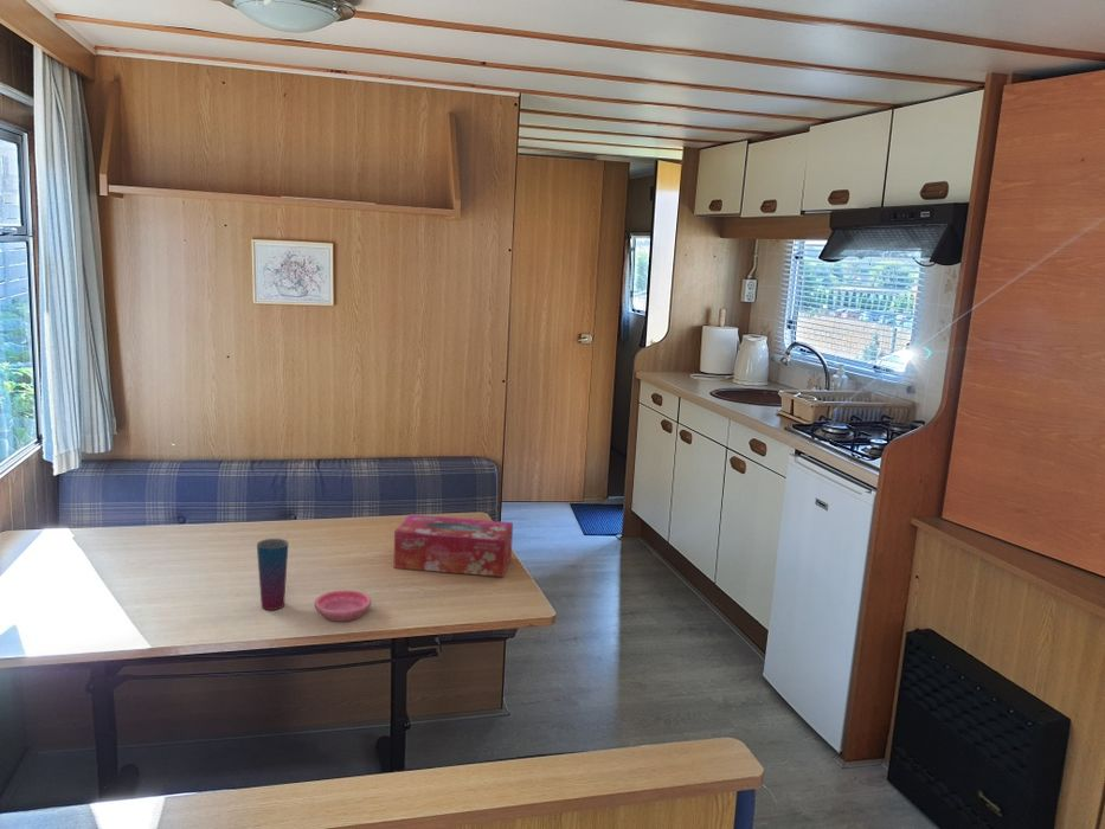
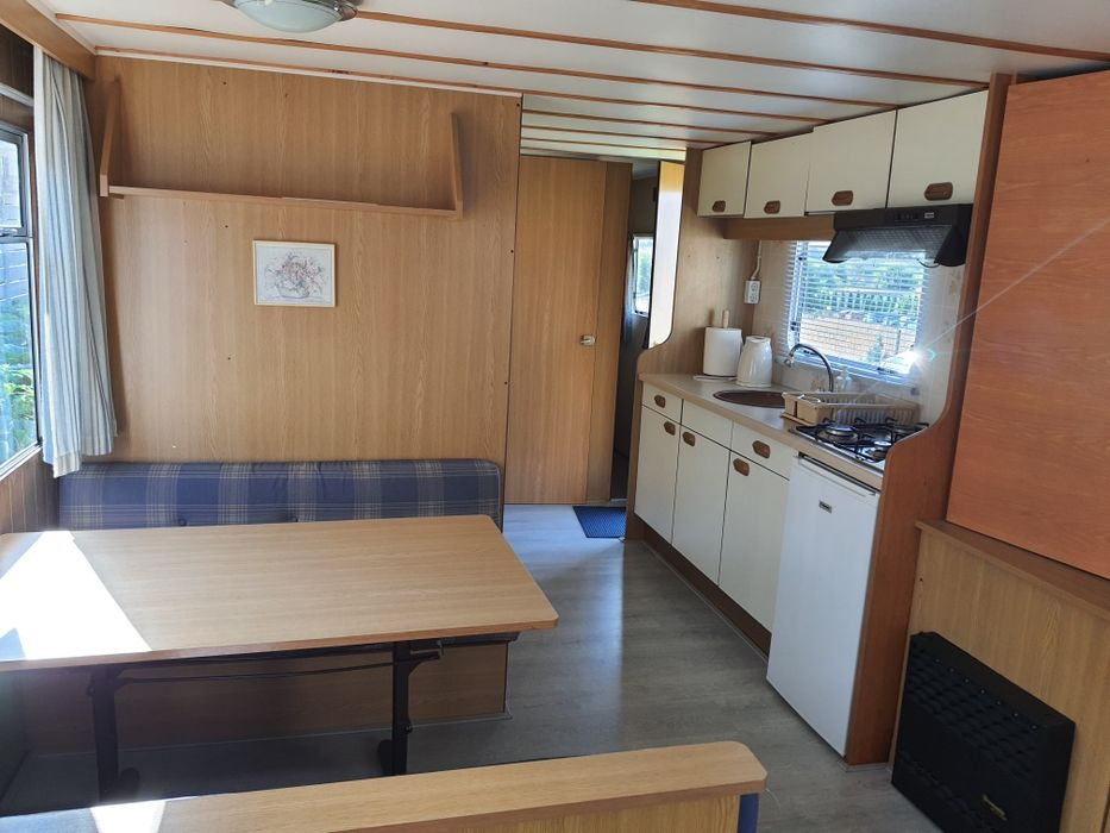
- cup (272, 574)
- saucer (342, 606)
- tissue box (455, 544)
